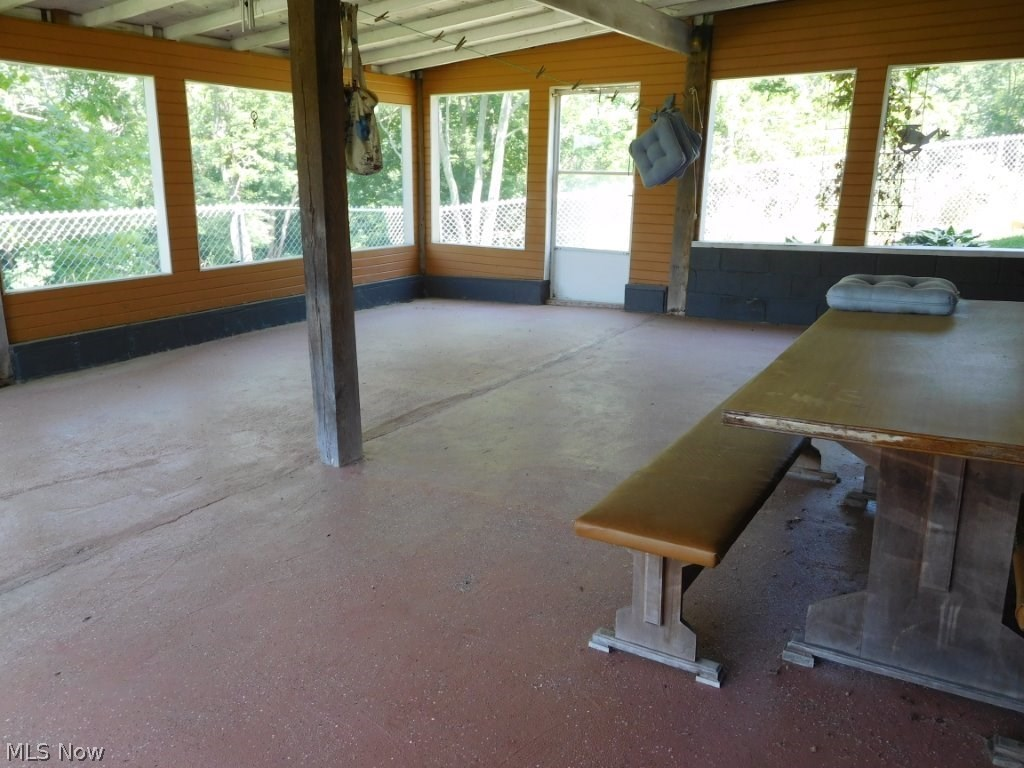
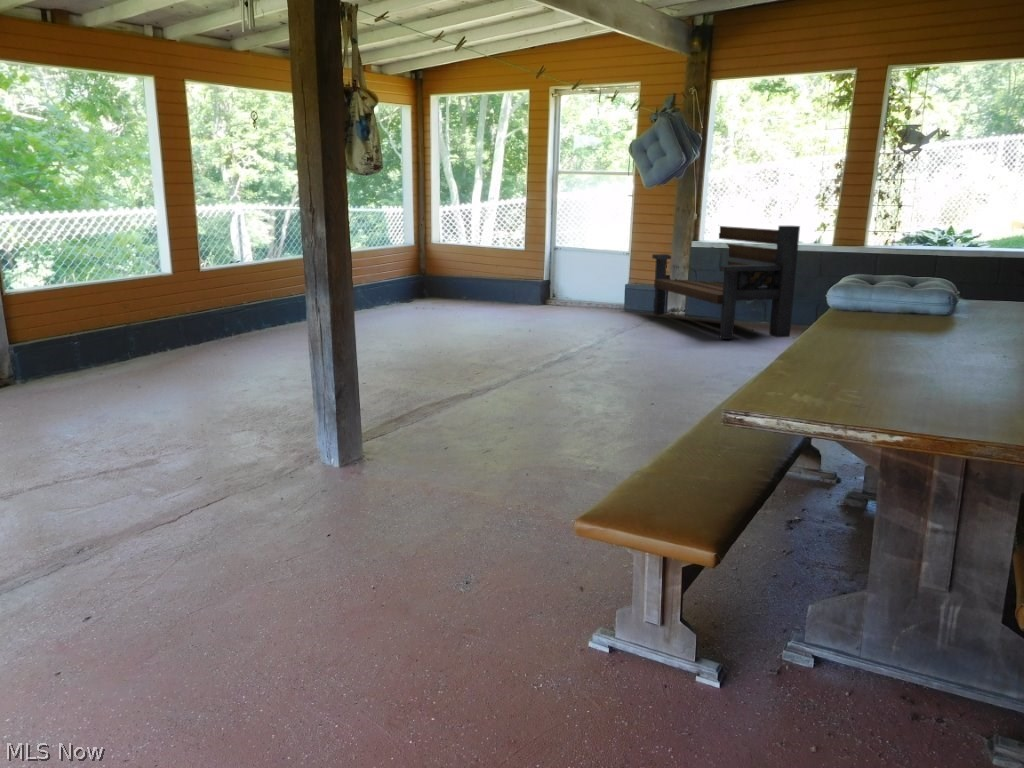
+ bench (720, 270)
